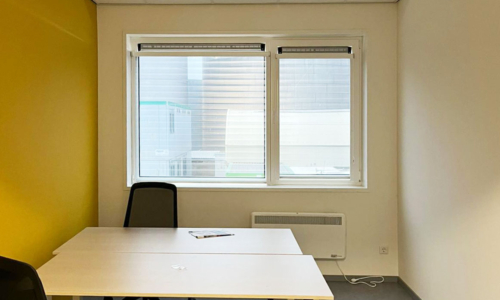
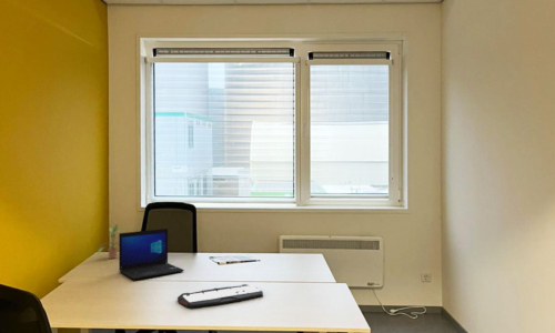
+ keyboard (221, 294)
+ potted plant (112, 241)
+ laptop (151, 252)
